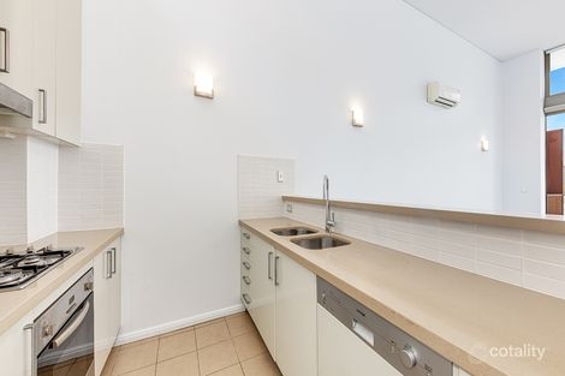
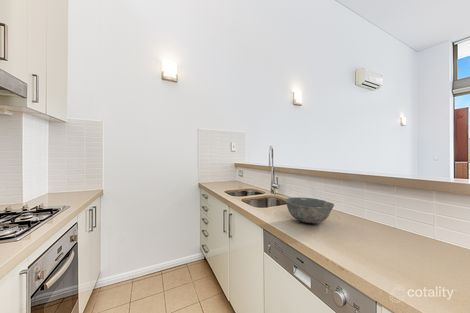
+ bowl (308, 211)
